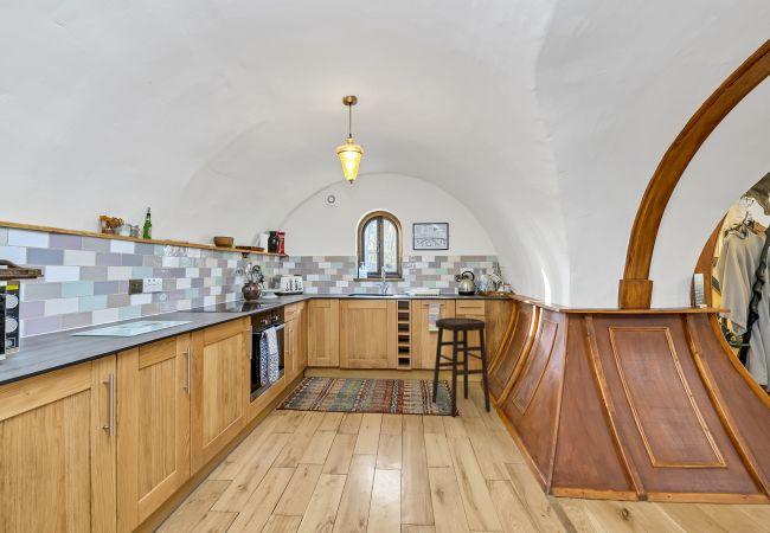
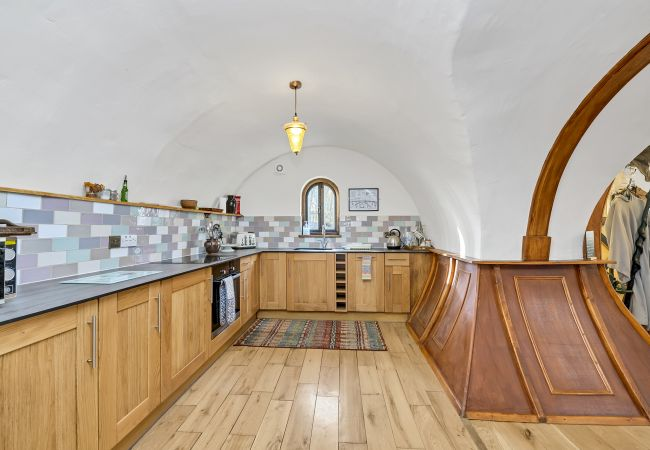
- stool (460, 362)
